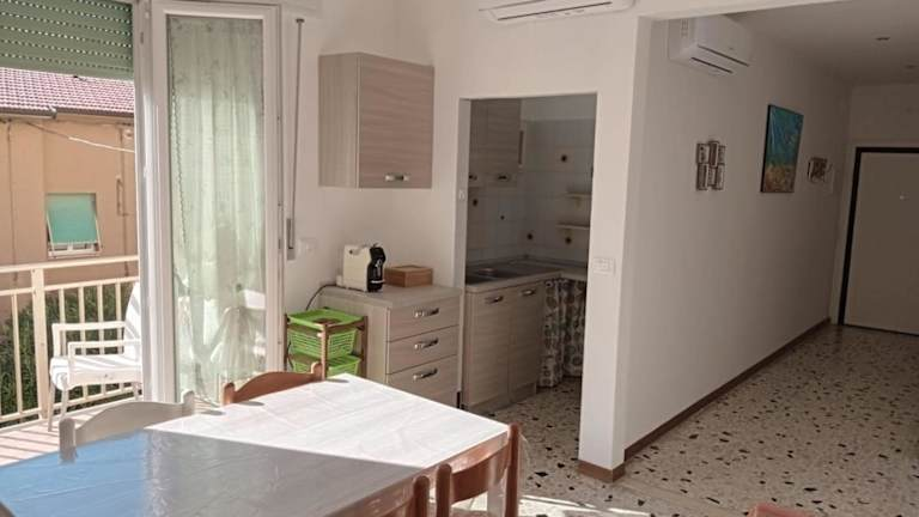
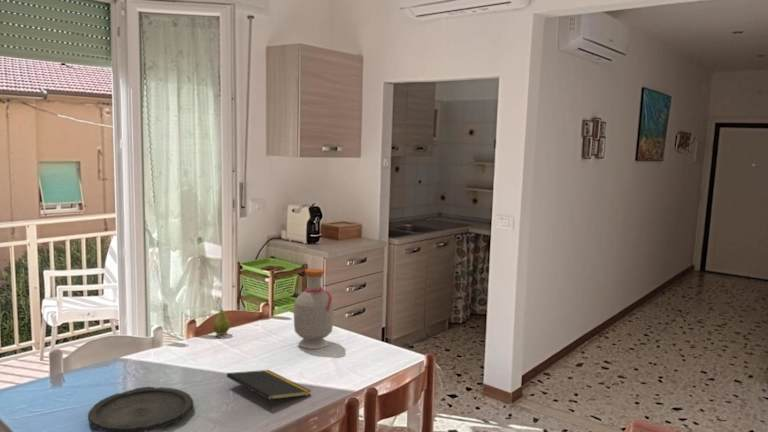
+ bottle (314, 307)
+ notepad (268, 383)
+ plate (142, 409)
+ fruit (221, 320)
